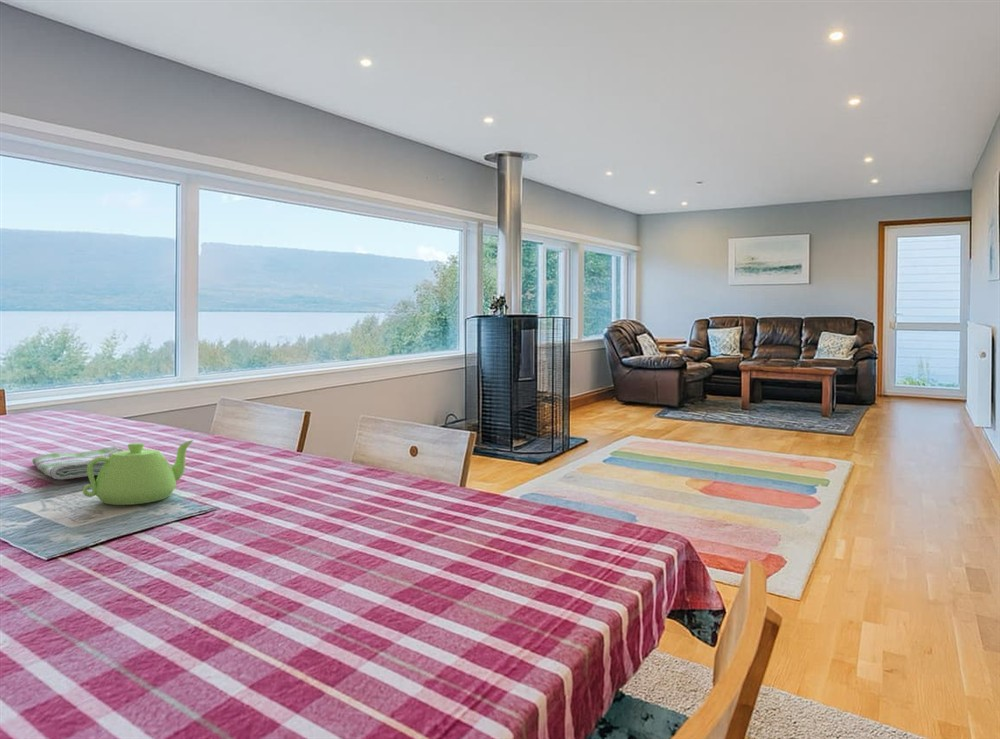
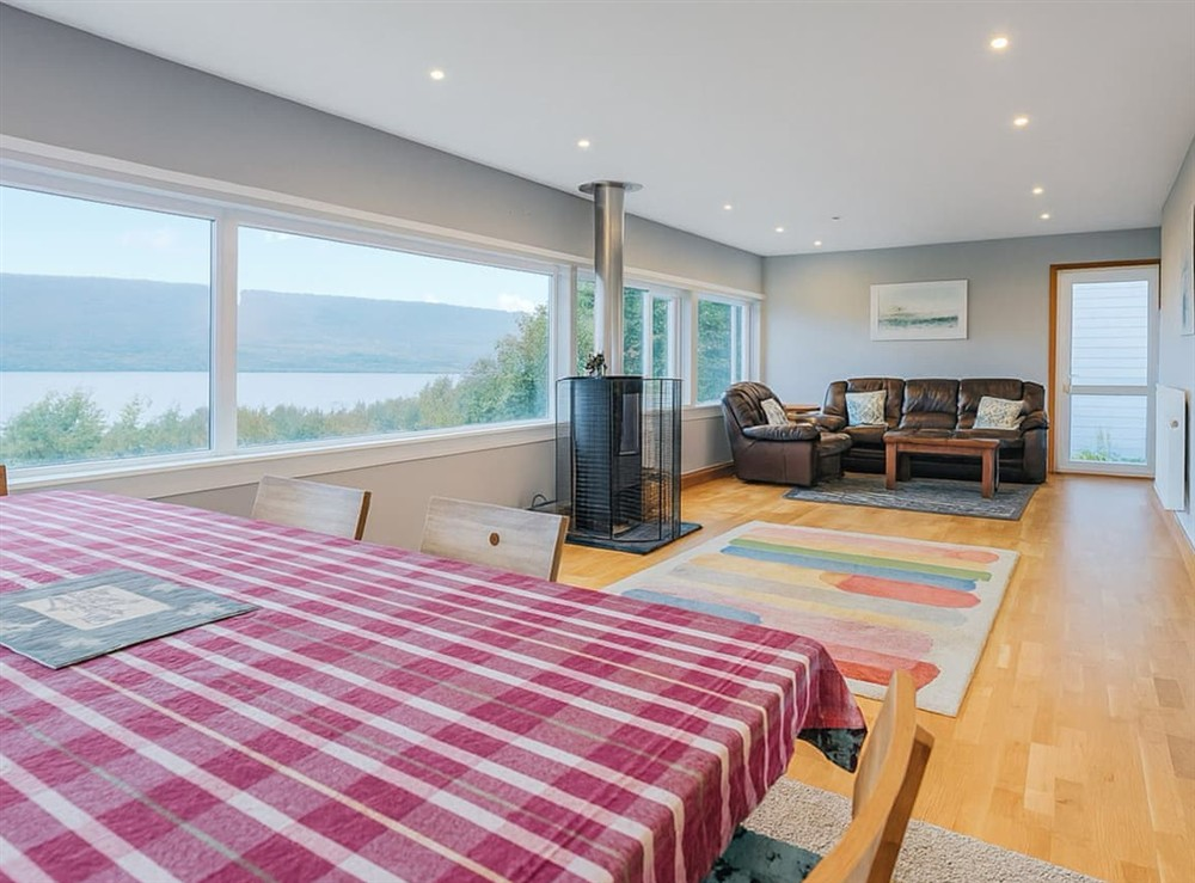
- teapot (141, 470)
- dish towel (88, 459)
